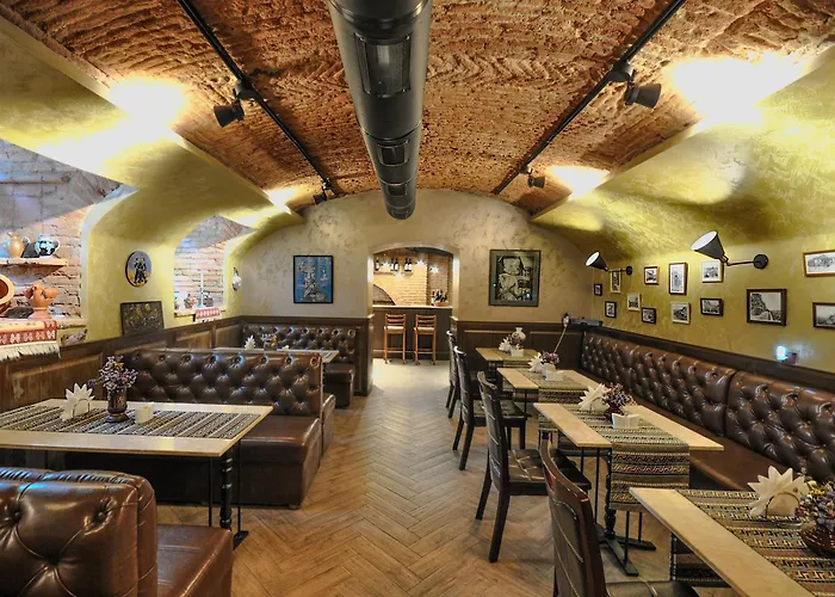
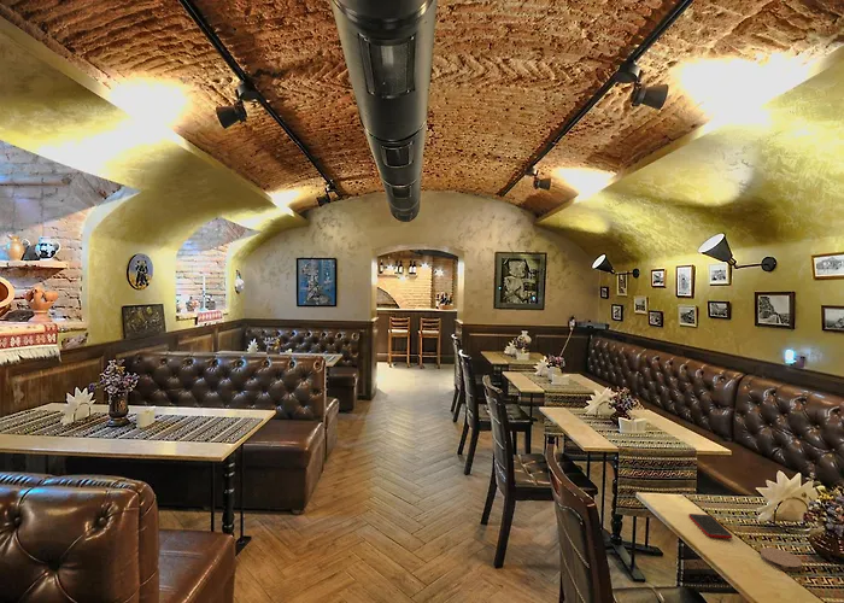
+ coaster (780, 558)
+ cell phone (709, 525)
